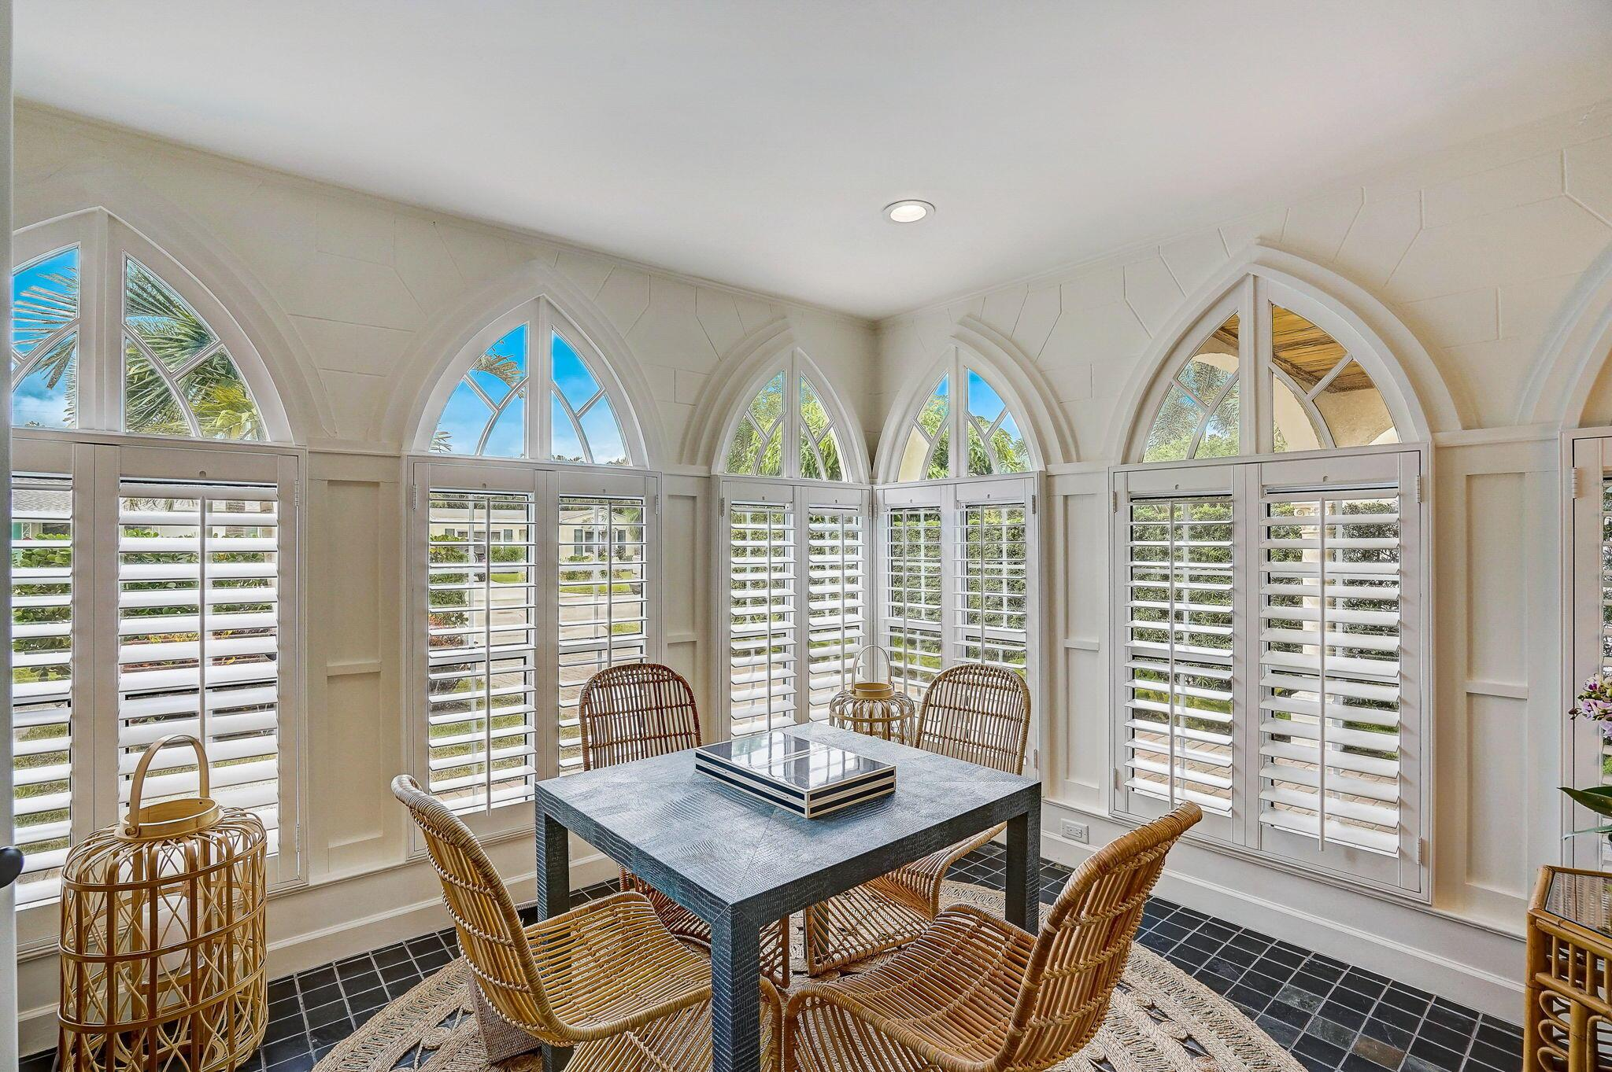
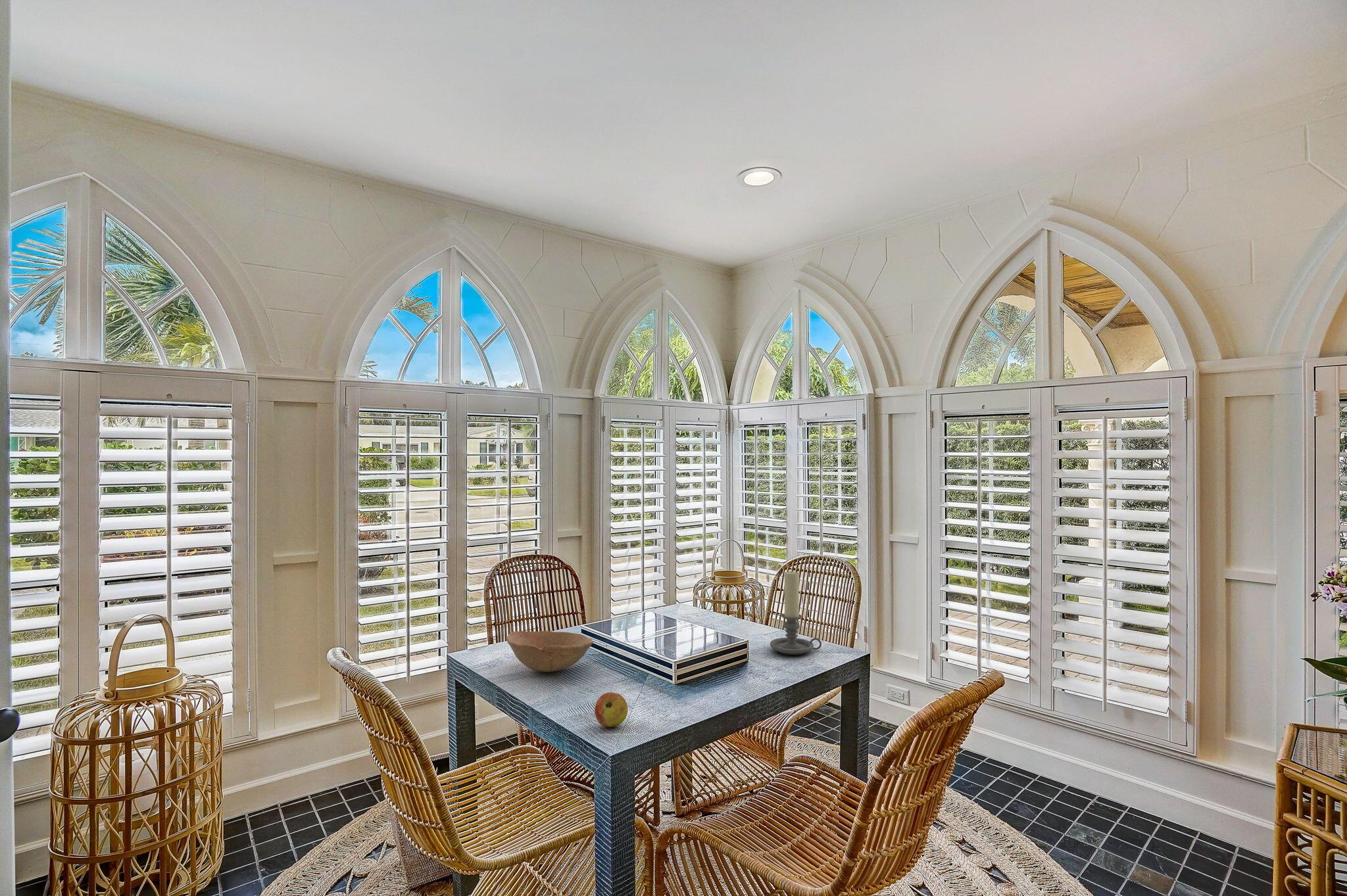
+ bowl (550, 651)
+ candle holder (796, 611)
+ apple (611, 709)
